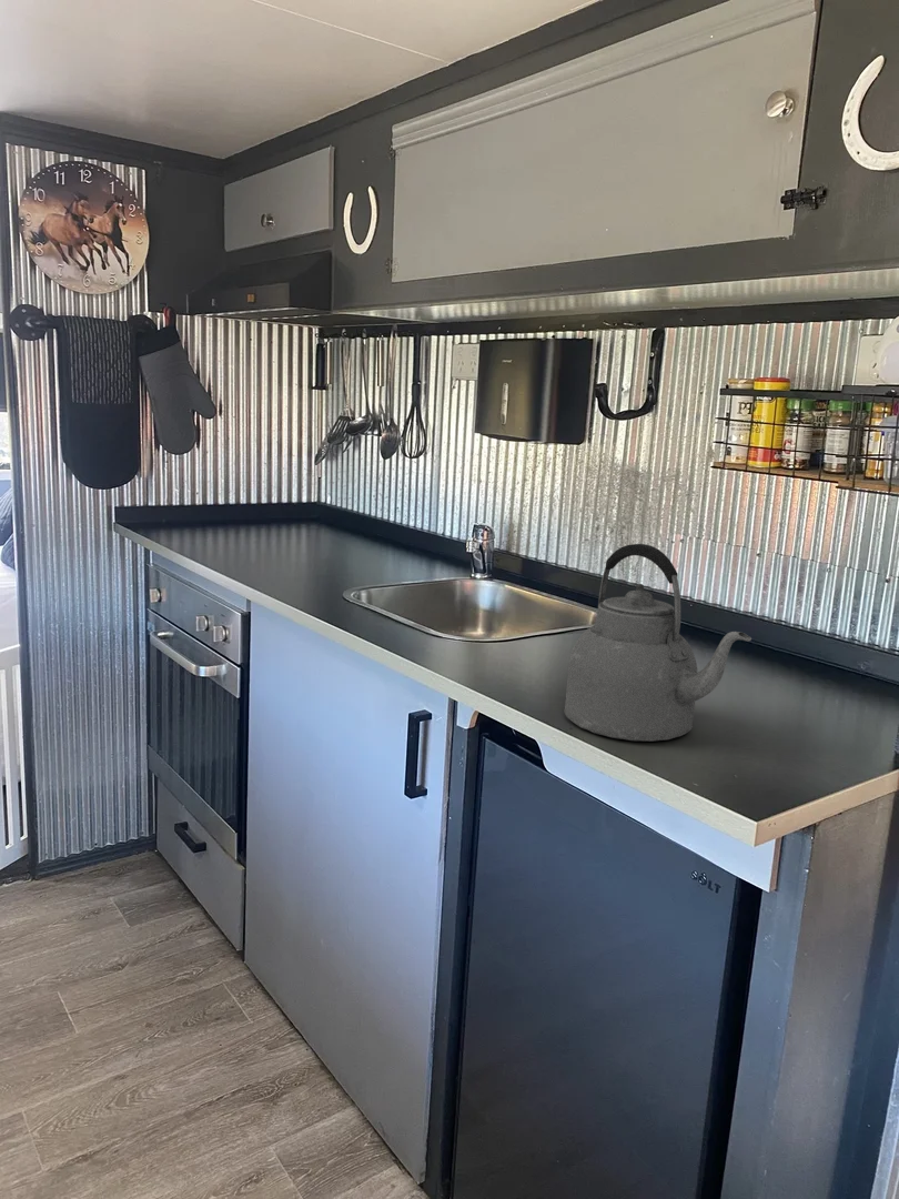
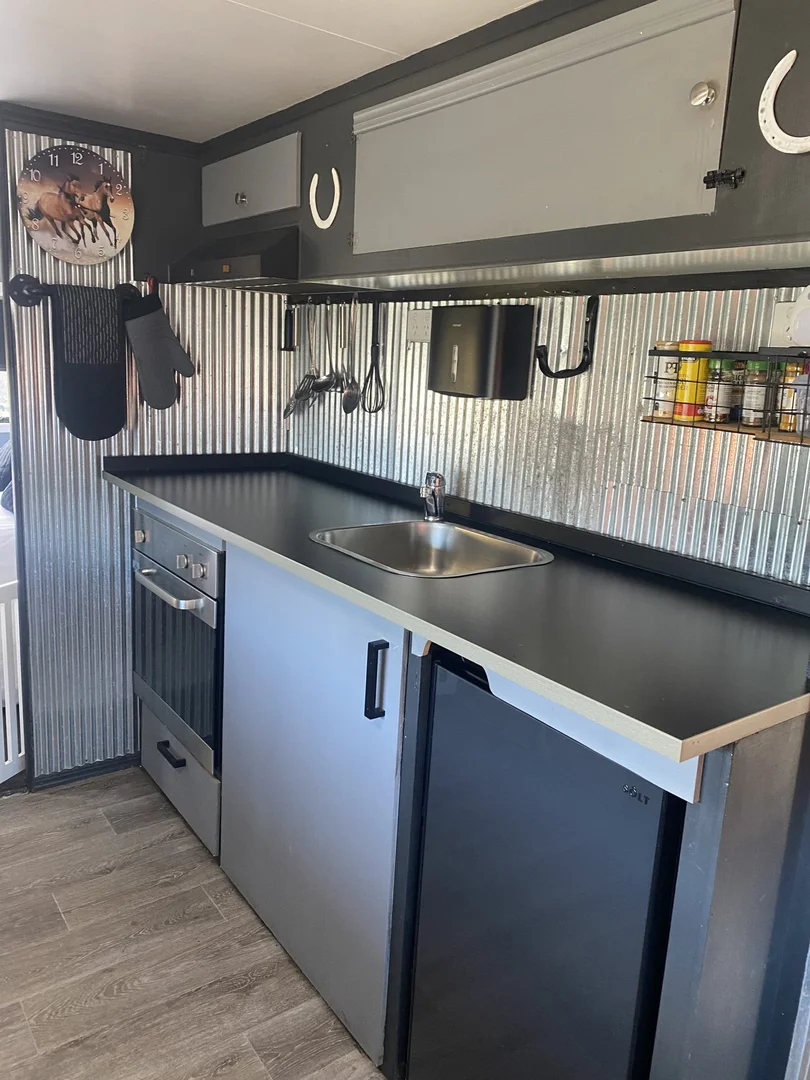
- kettle (659, 642)
